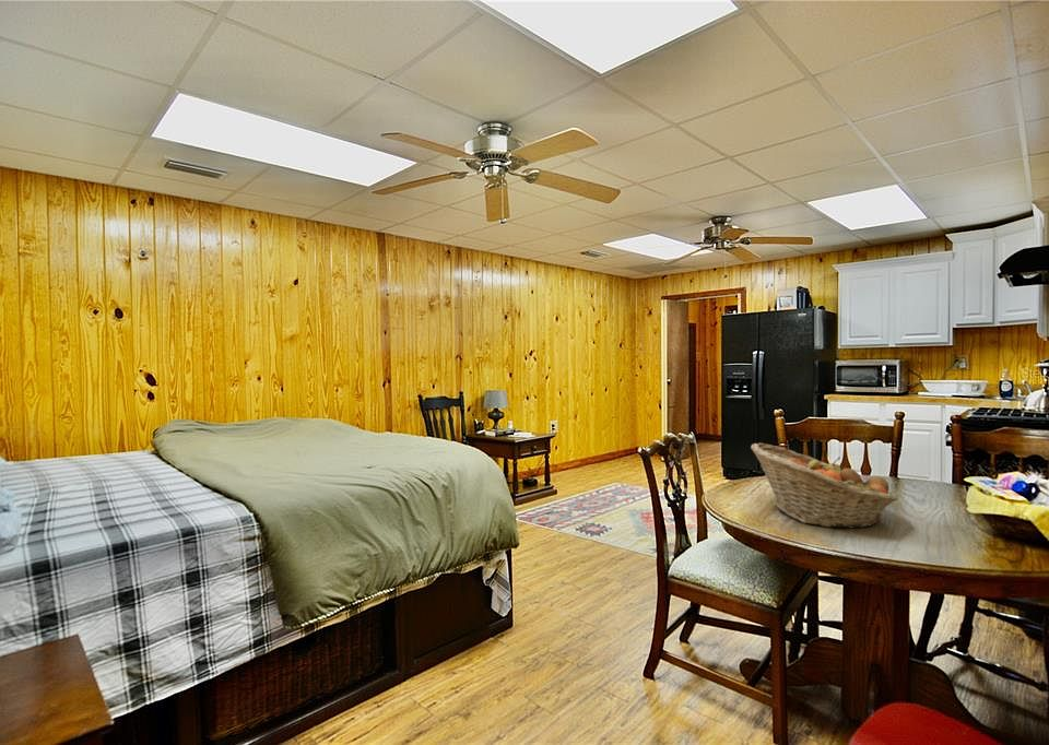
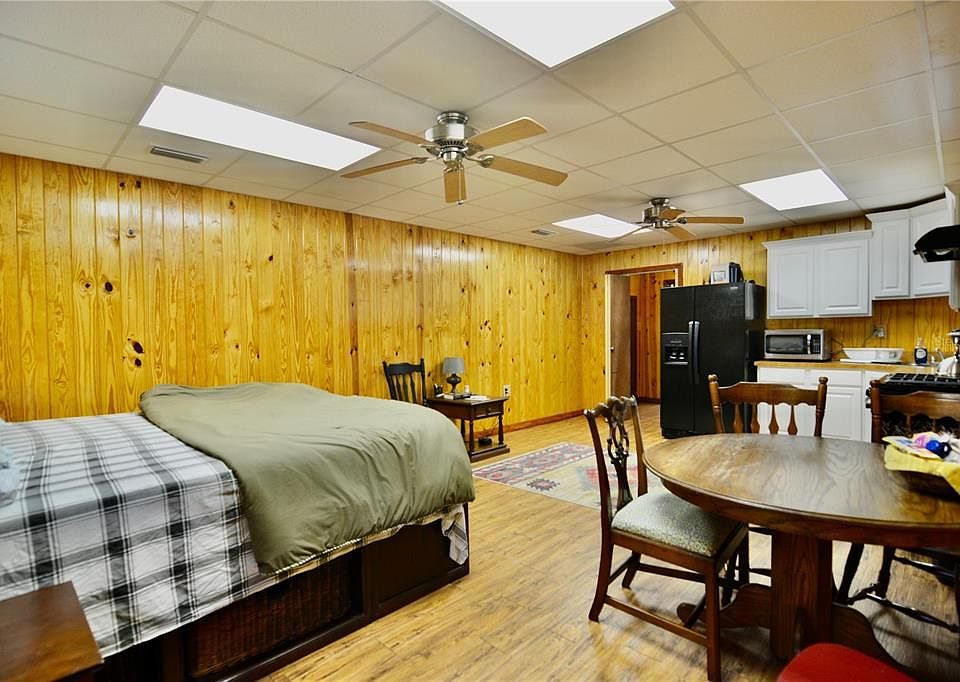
- fruit basket (817, 481)
